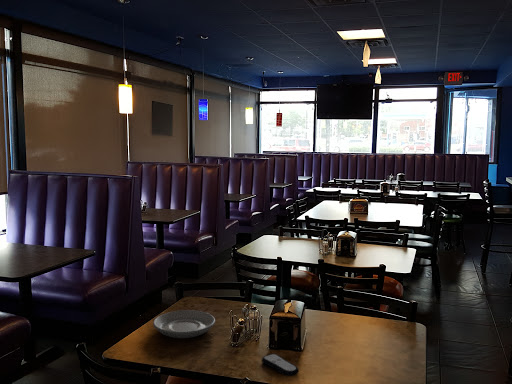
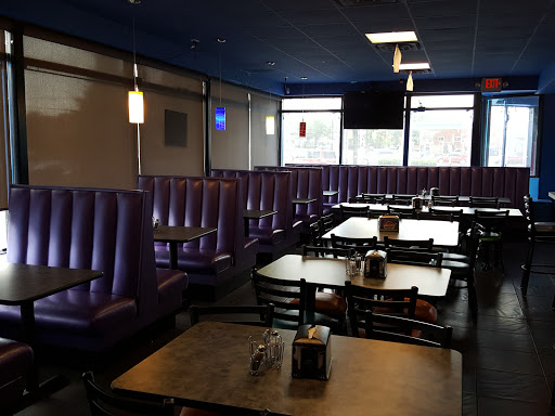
- plate (184, 325)
- remote control (280, 364)
